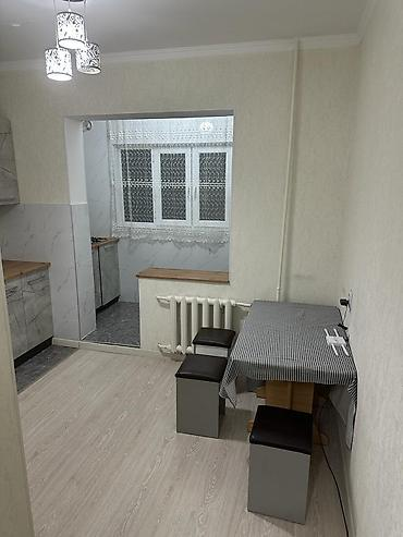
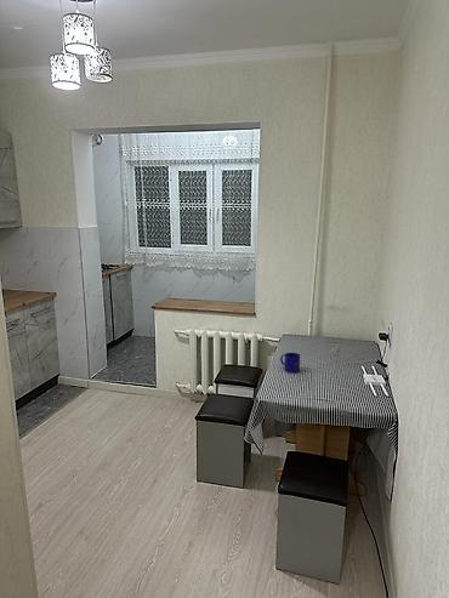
+ mug (289, 361)
